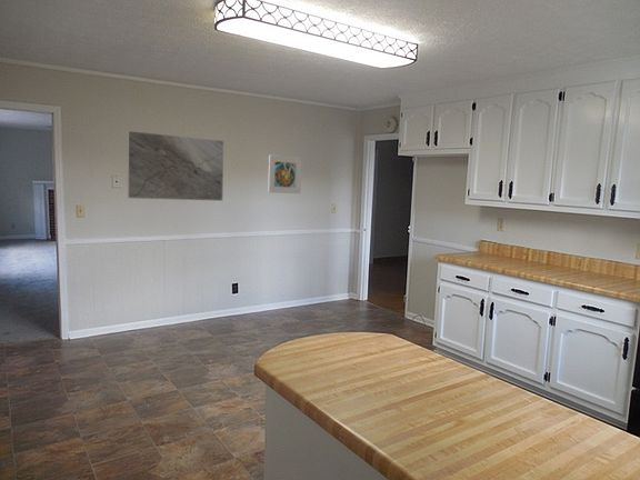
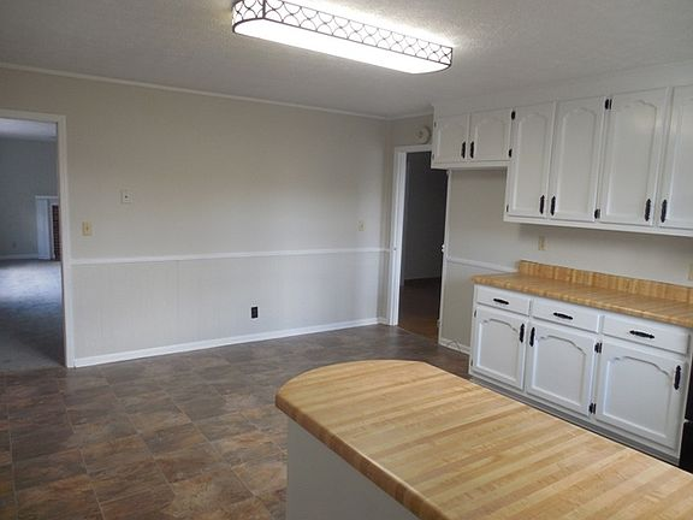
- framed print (178, 168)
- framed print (284, 174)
